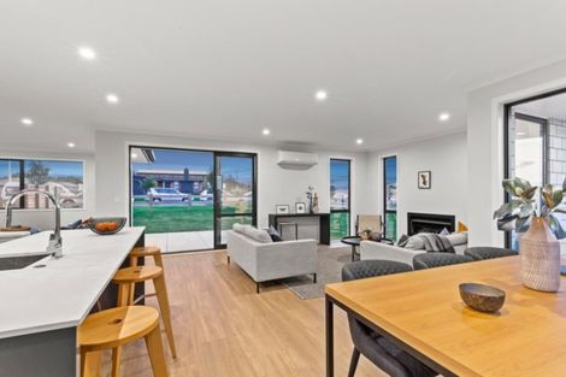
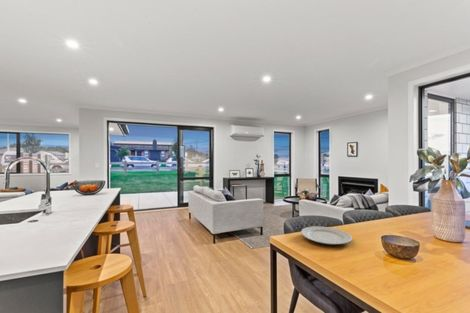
+ chinaware (325, 236)
